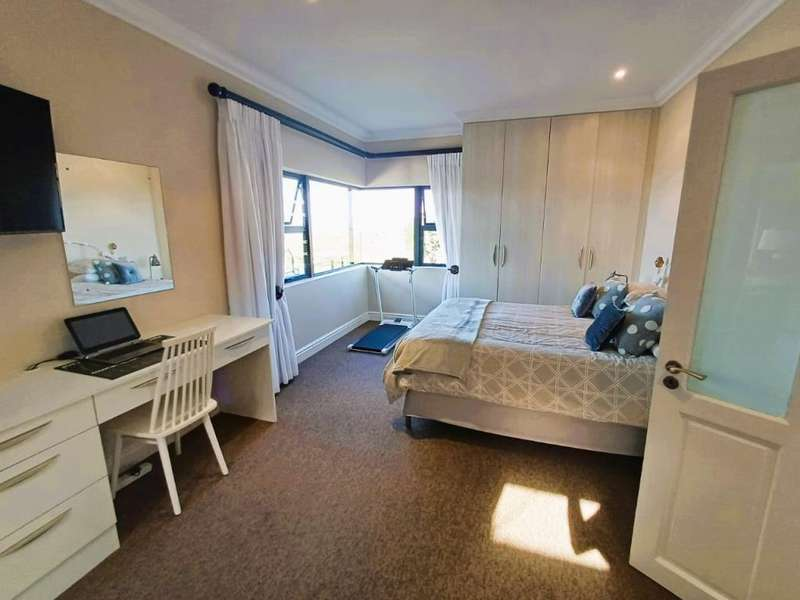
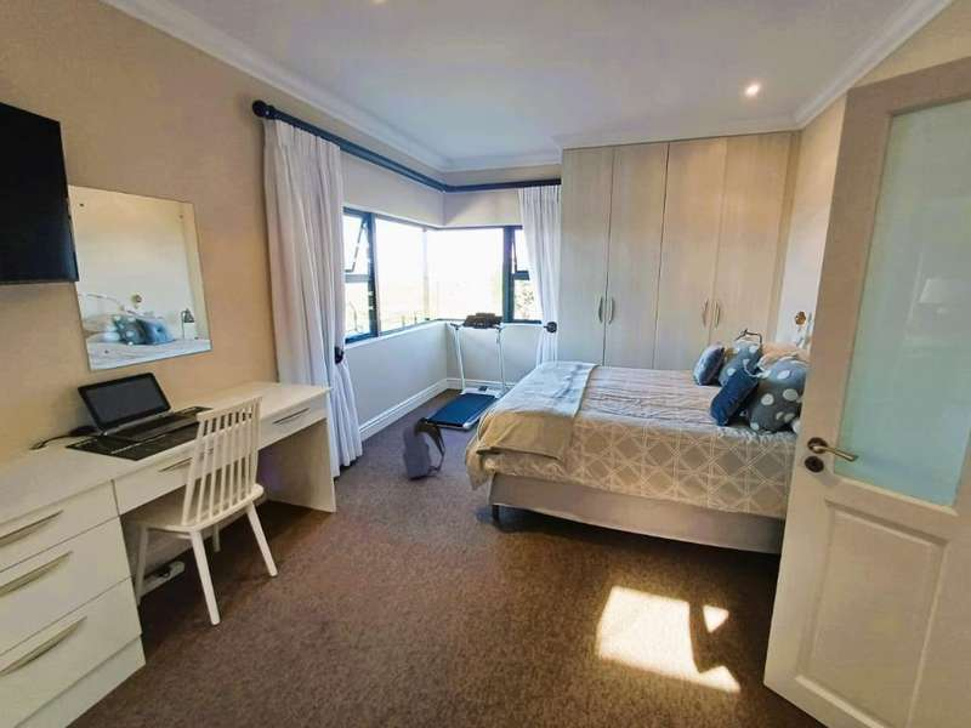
+ backpack (424, 445)
